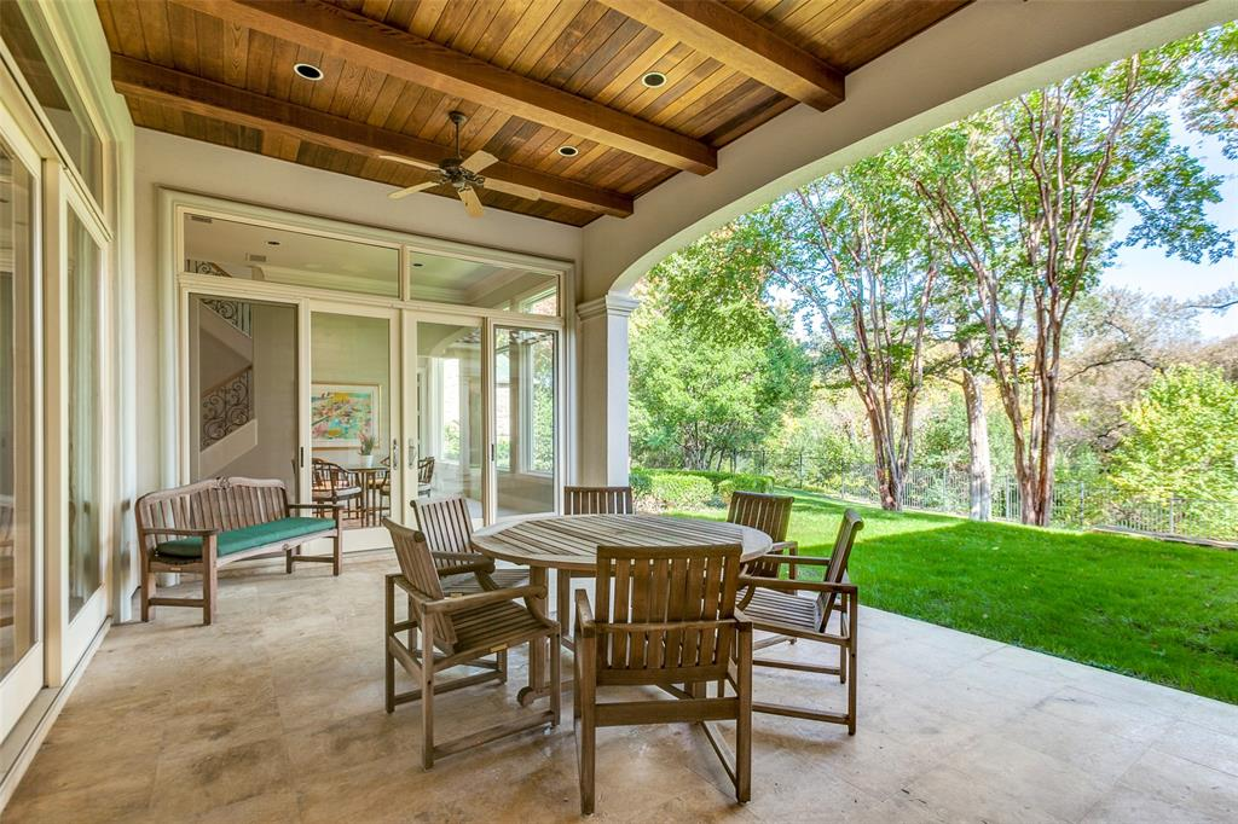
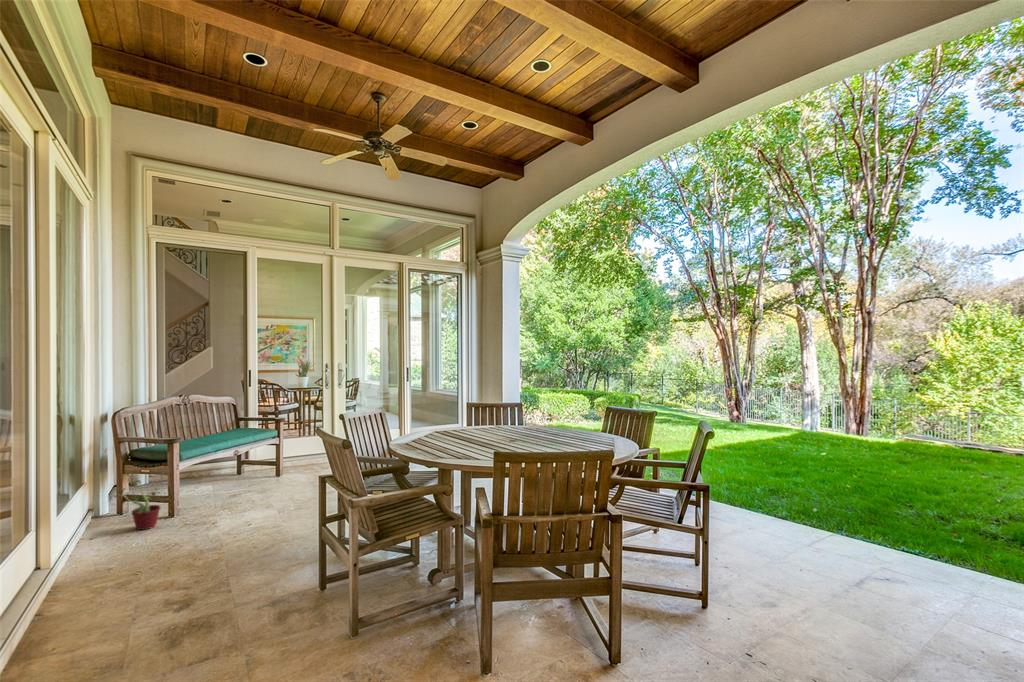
+ potted plant (134, 503)
